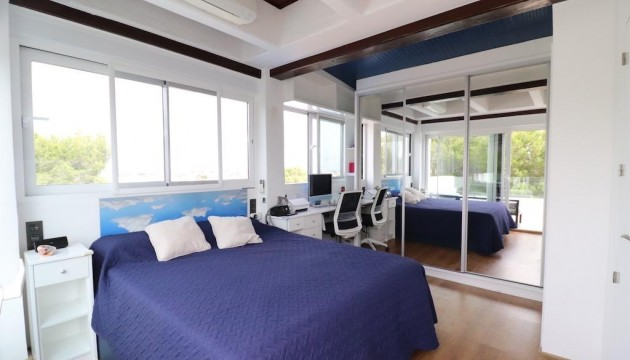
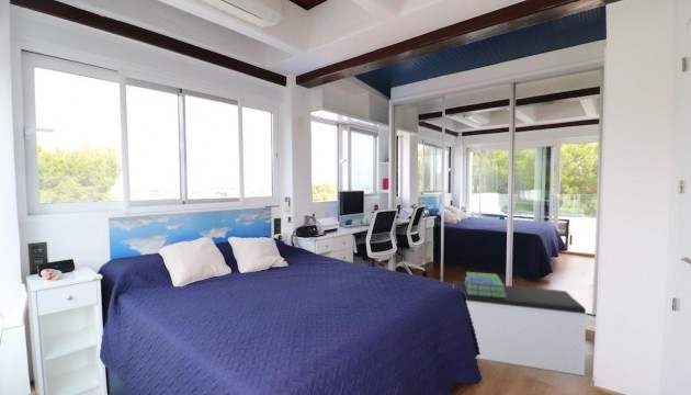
+ stack of books (484, 283)
+ bench (510, 321)
